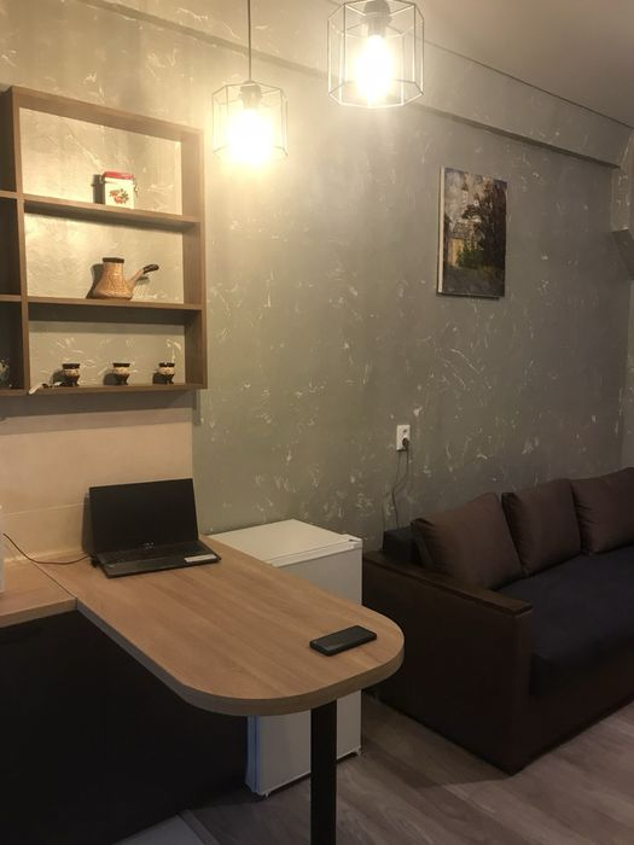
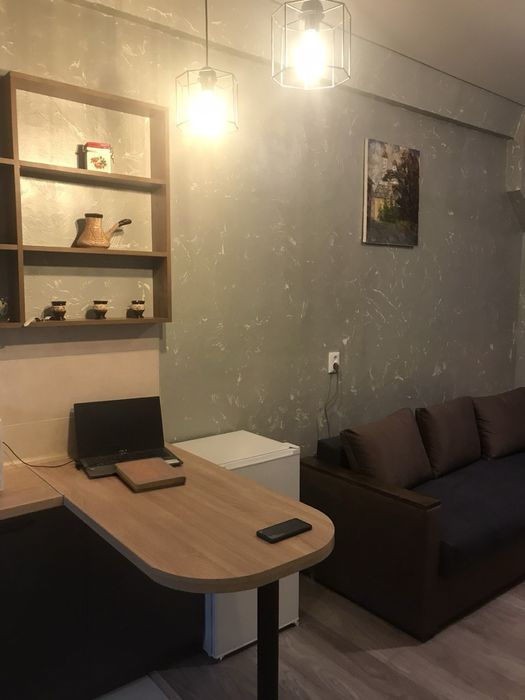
+ notebook (149, 473)
